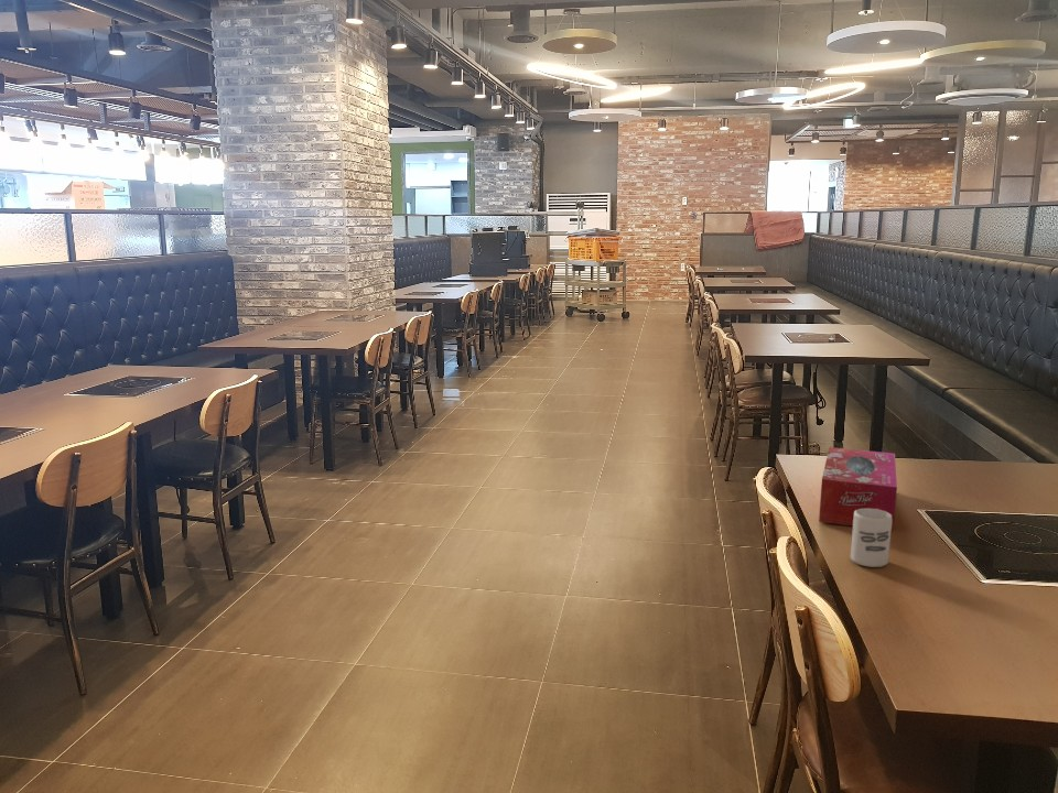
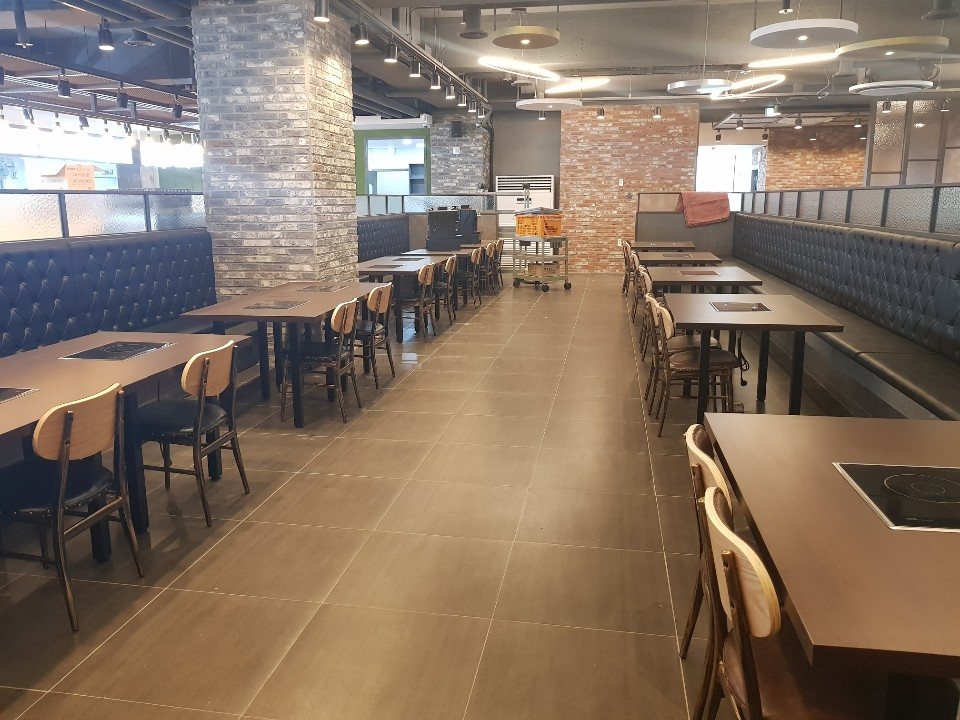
- tissue box (859, 486)
- cup (871, 537)
